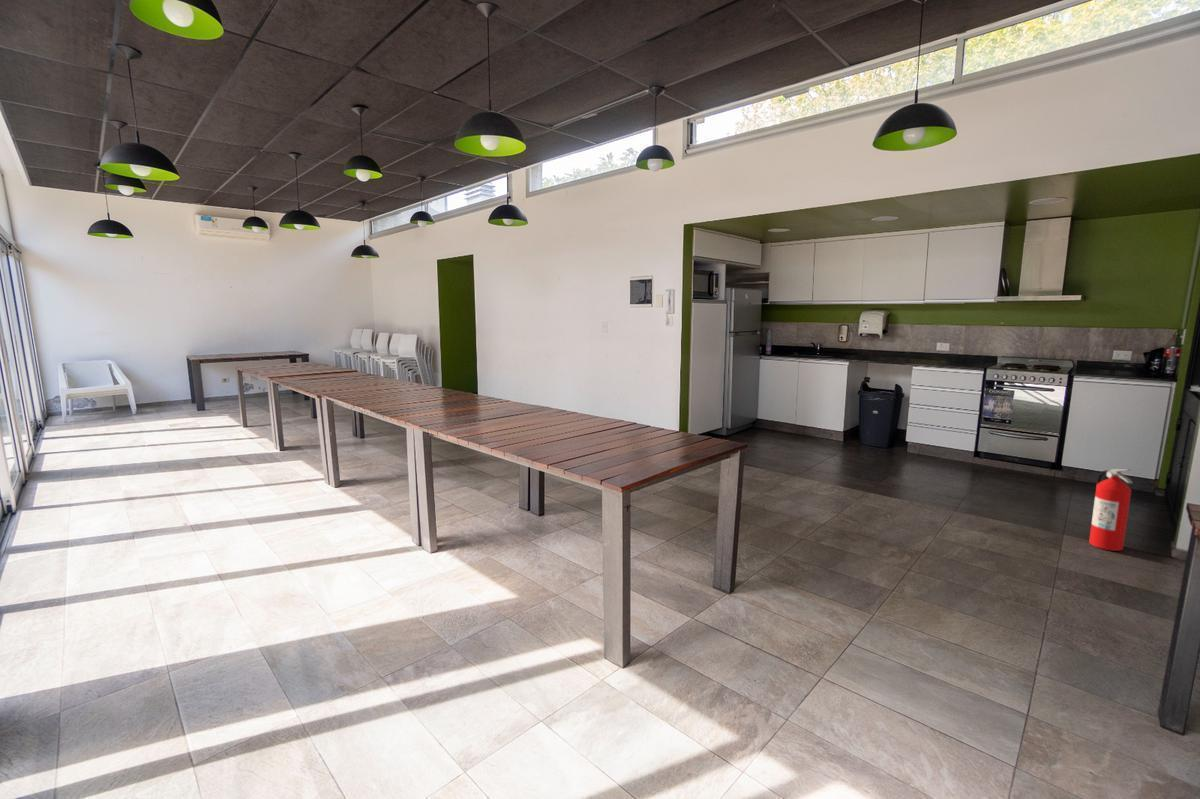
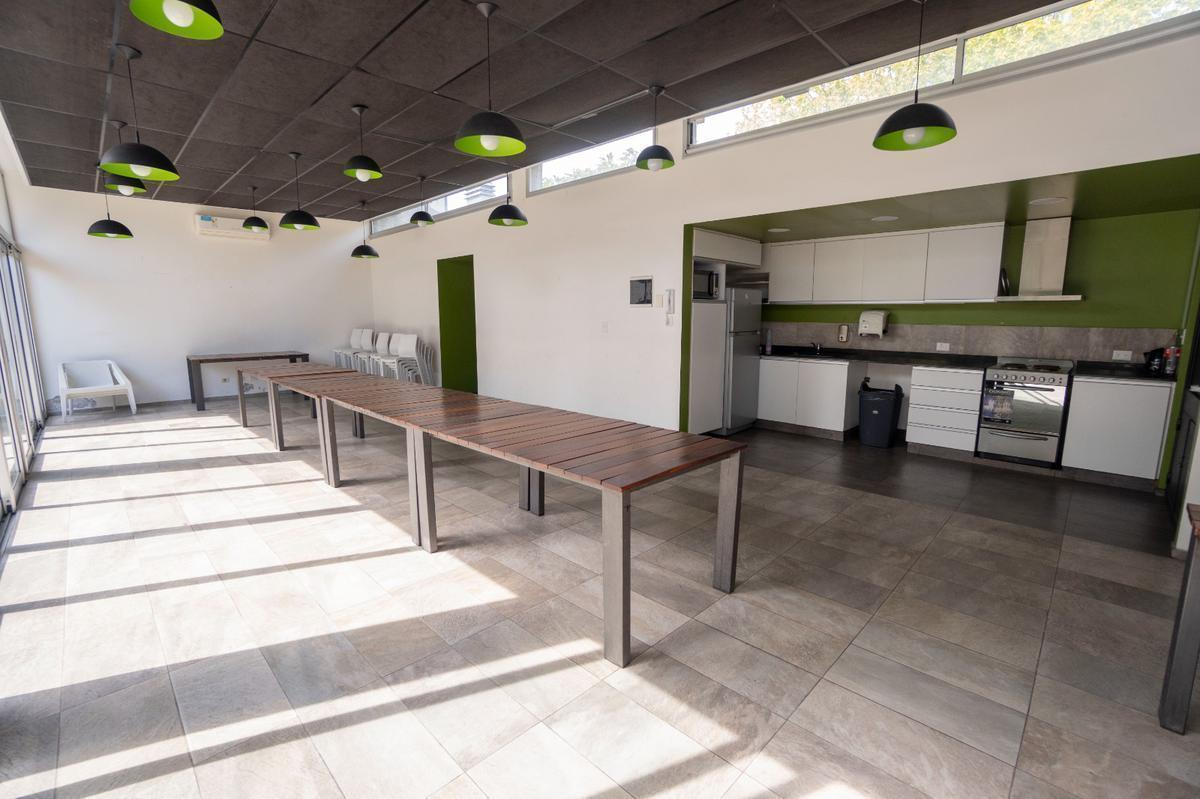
- fire extinguisher (1110, 506)
